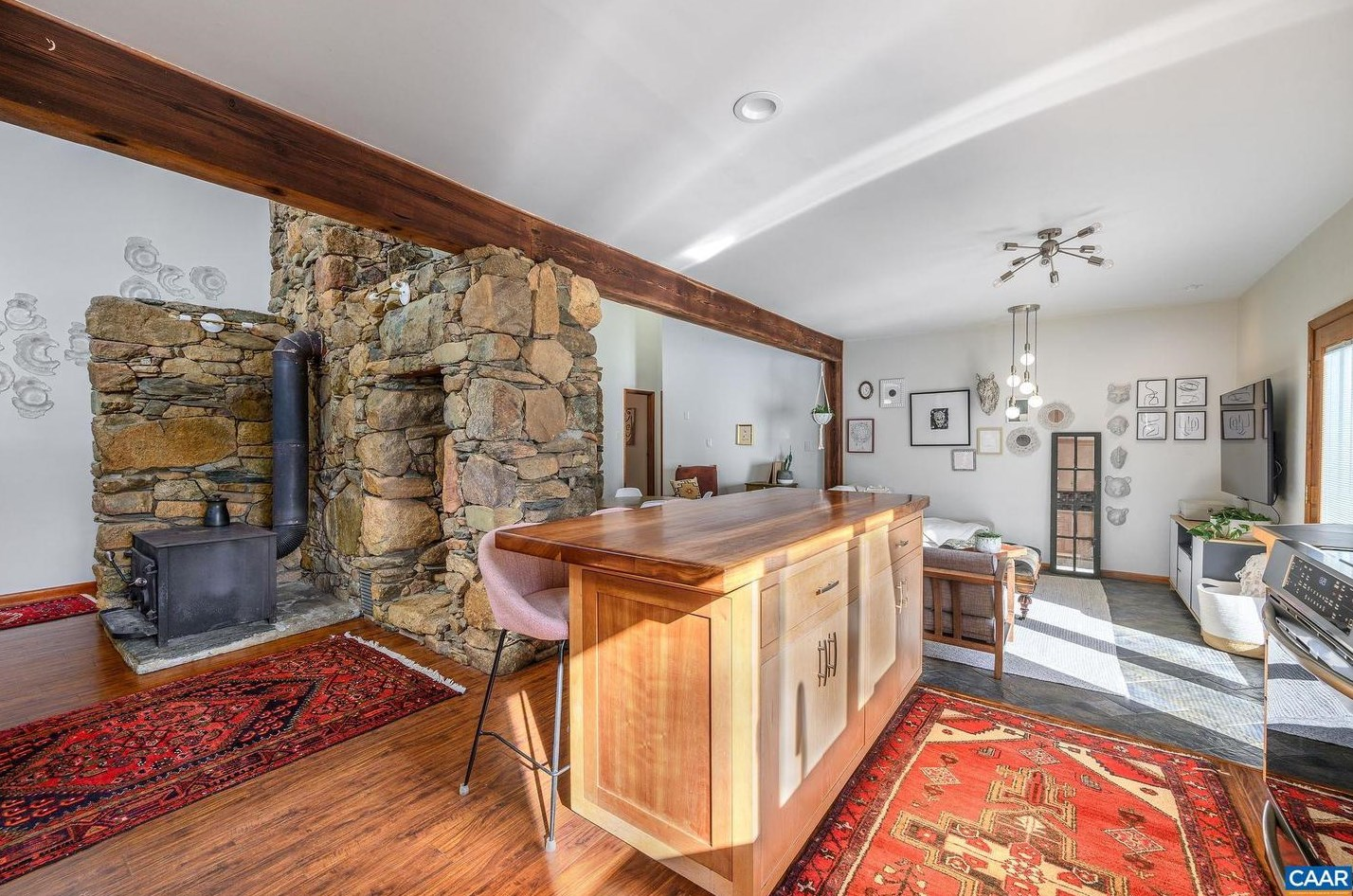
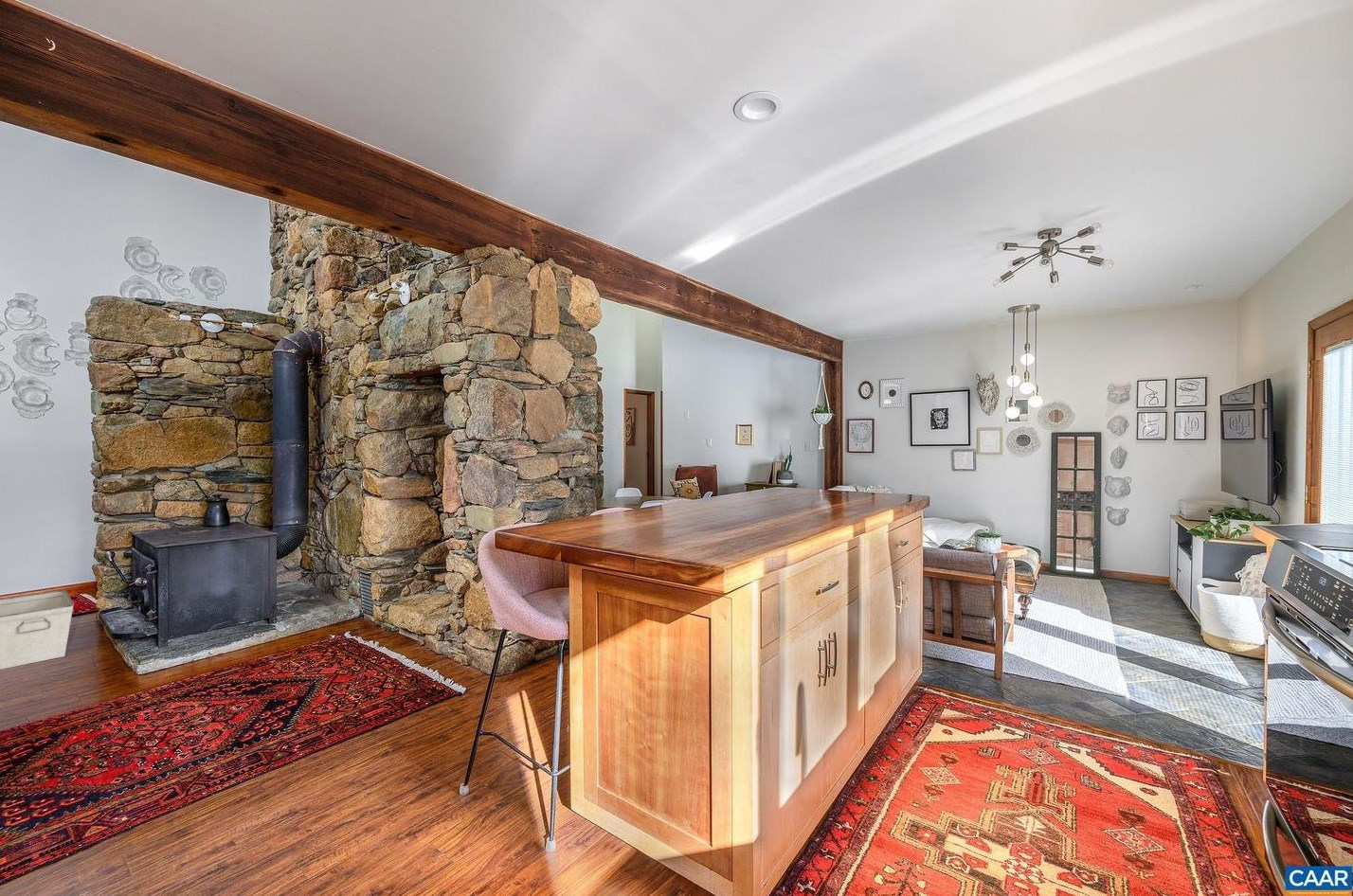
+ storage bin (29, 627)
